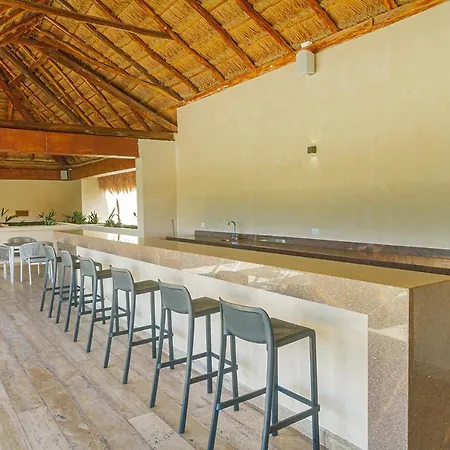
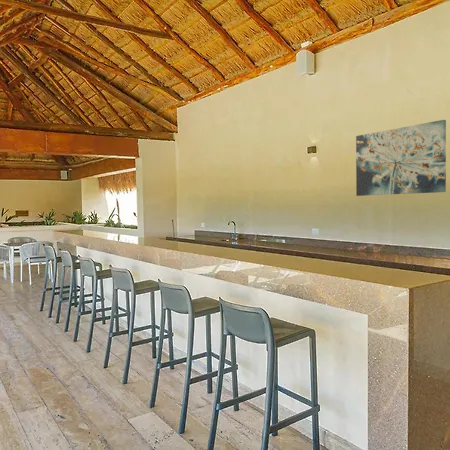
+ wall art (396, 161)
